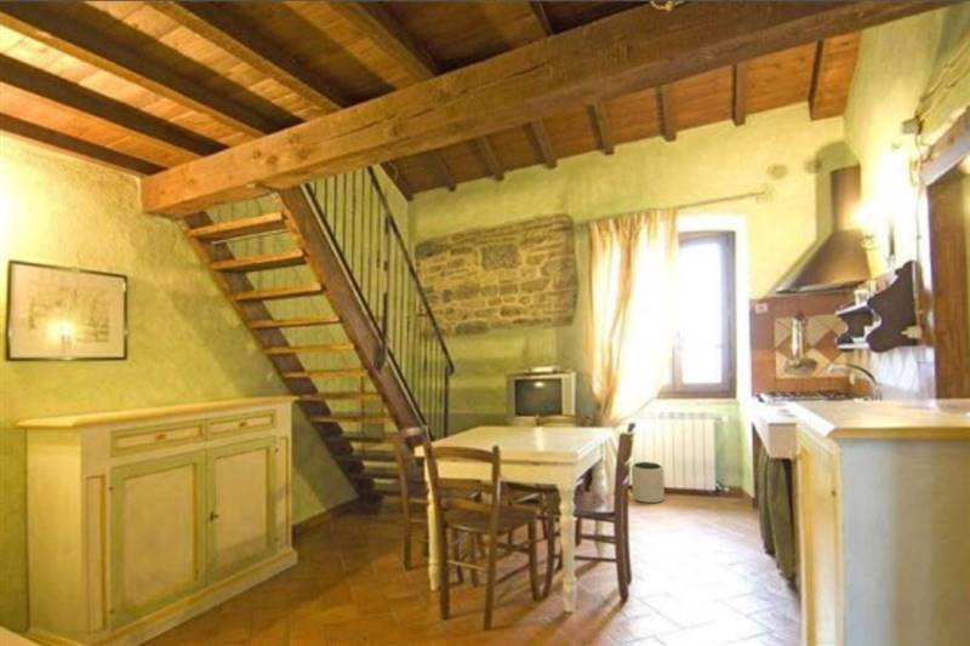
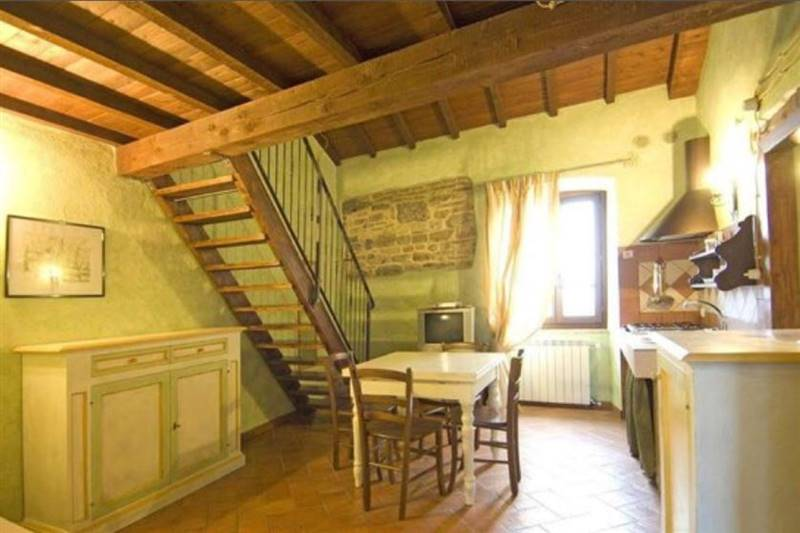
- plant pot (647, 481)
